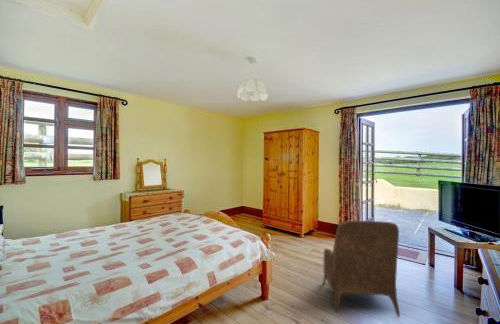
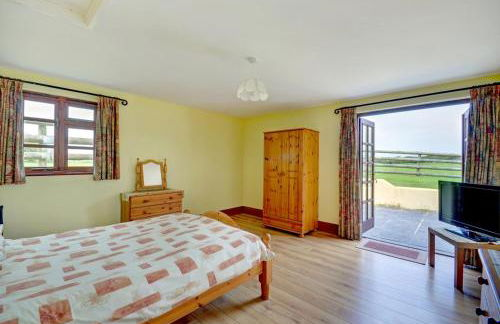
- armchair (356, 255)
